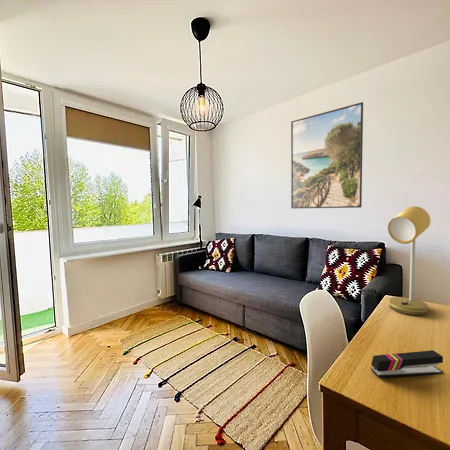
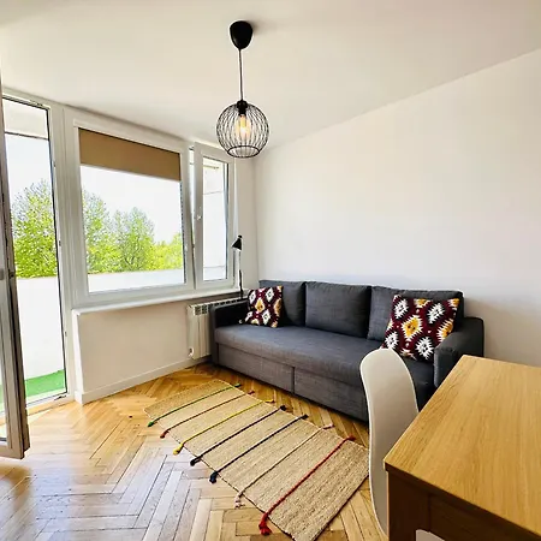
- desk lamp (411, 258)
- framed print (323, 161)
- stapler (406, 363)
